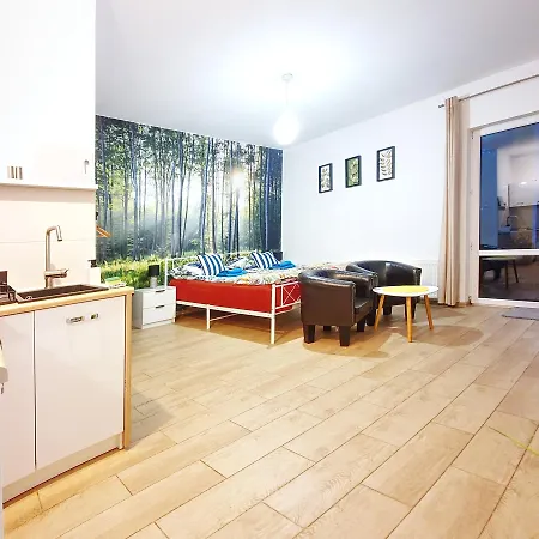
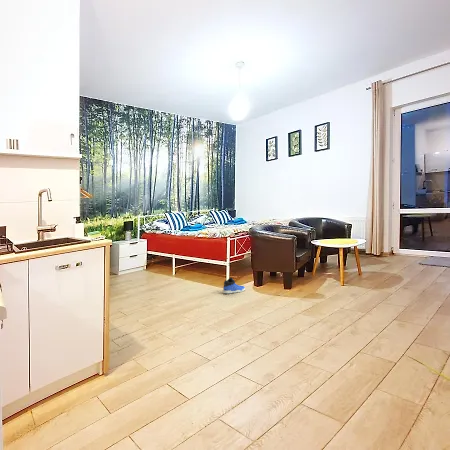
+ sneaker (234, 284)
